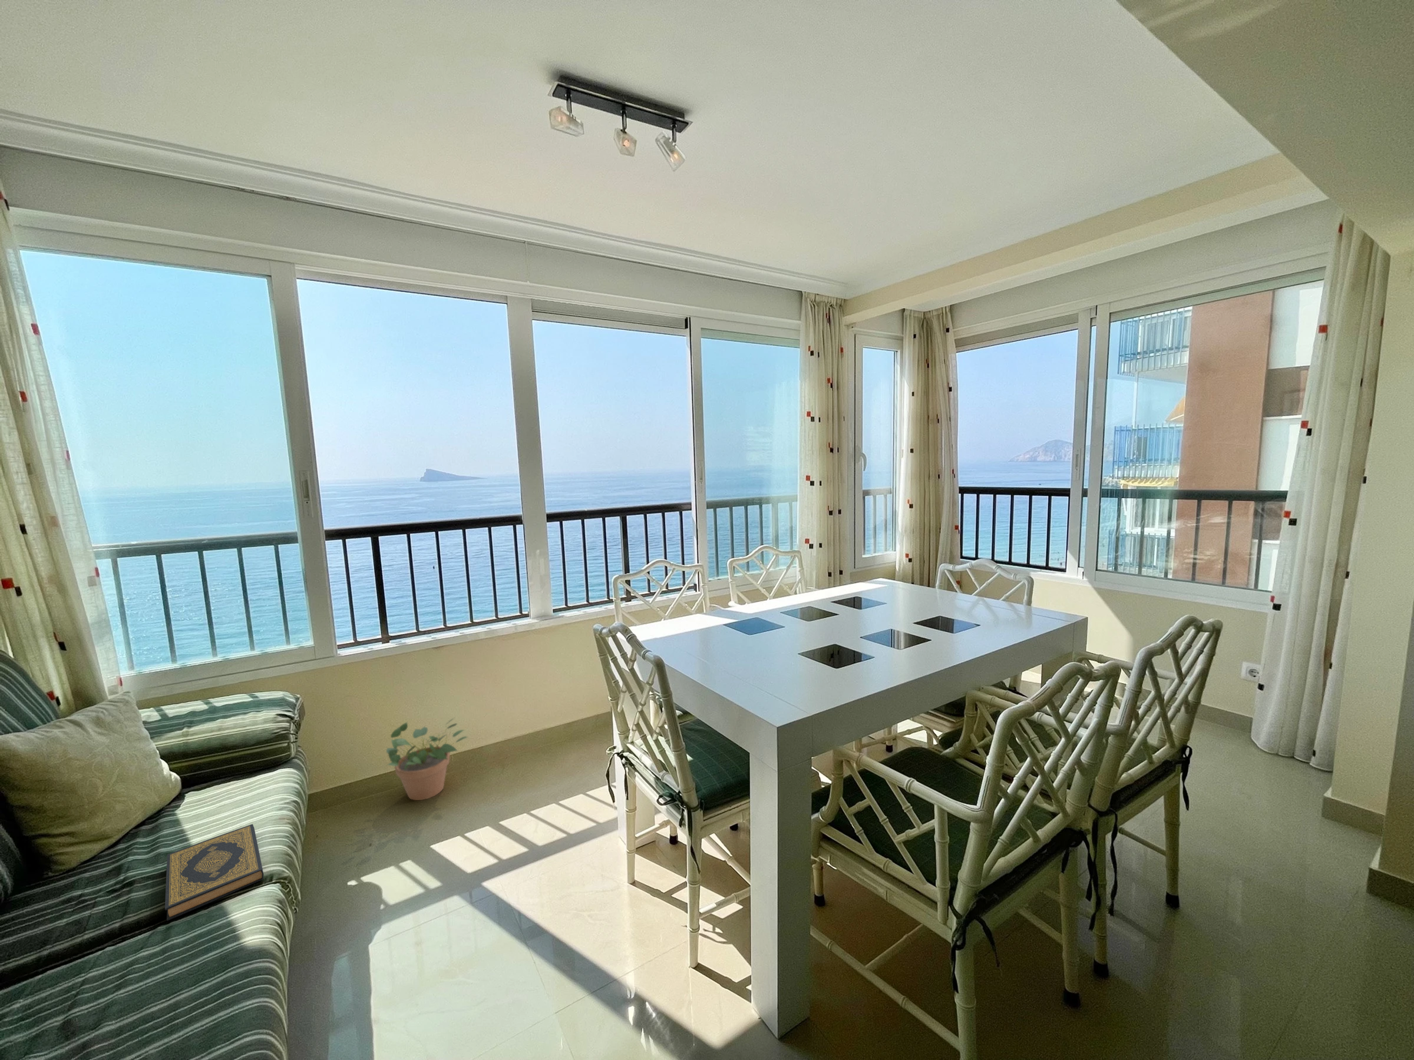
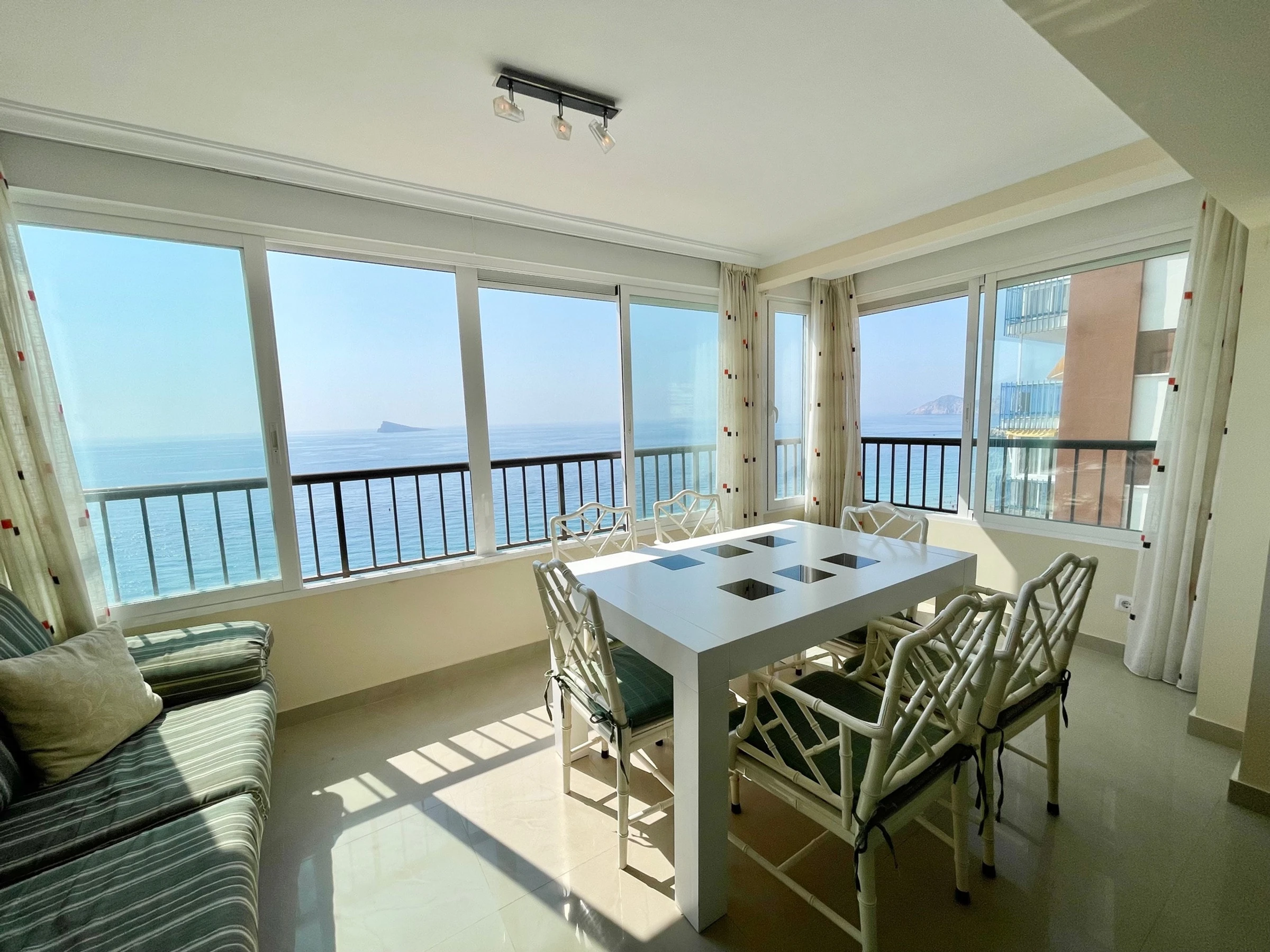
- hardback book (215, 866)
- potted plant (429, 757)
